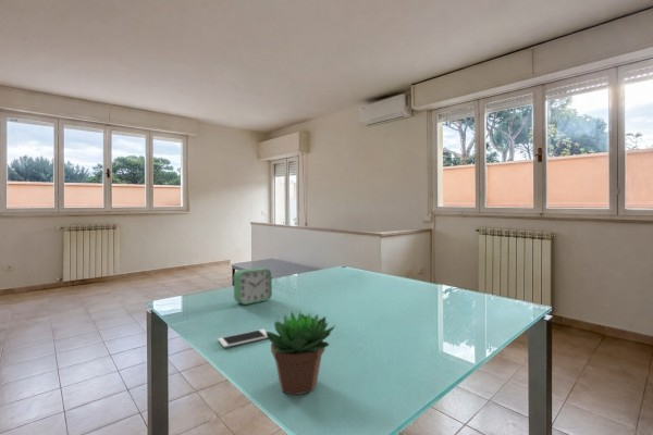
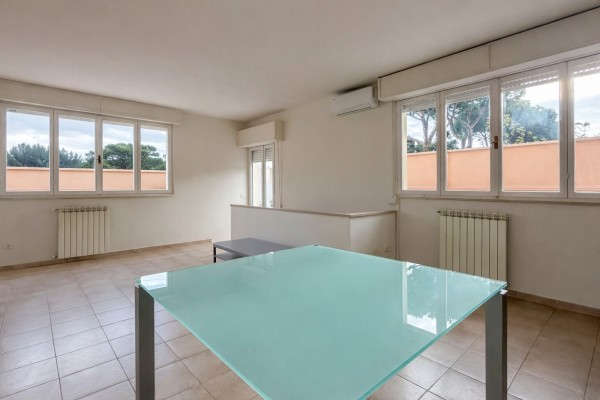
- alarm clock (252, 285)
- cell phone (245, 337)
- succulent plant (300, 349)
